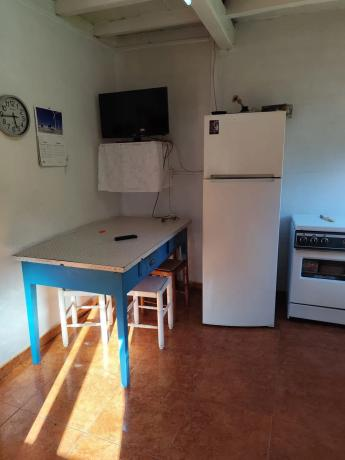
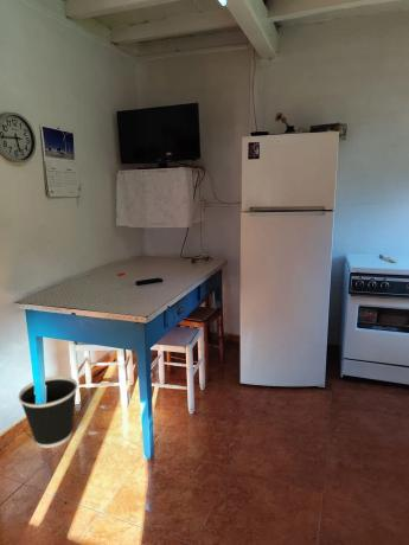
+ wastebasket (51, 412)
